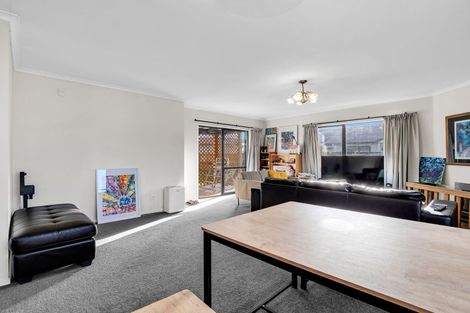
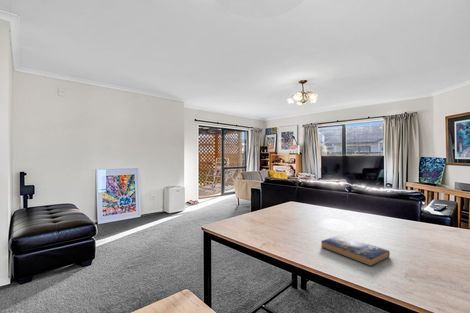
+ book (353, 248)
